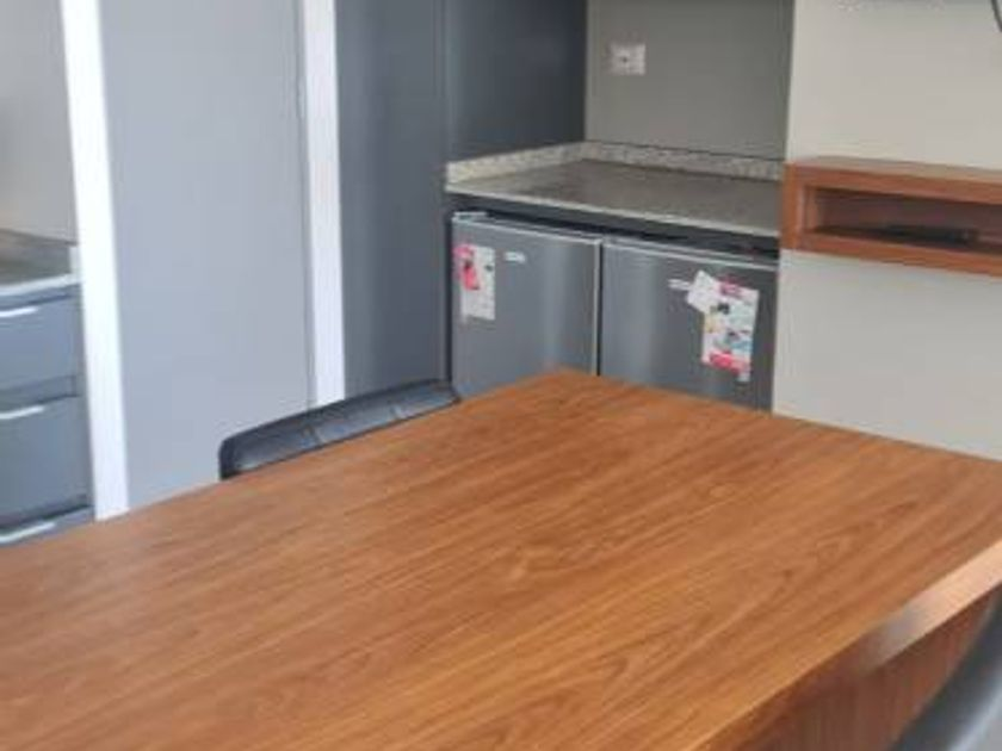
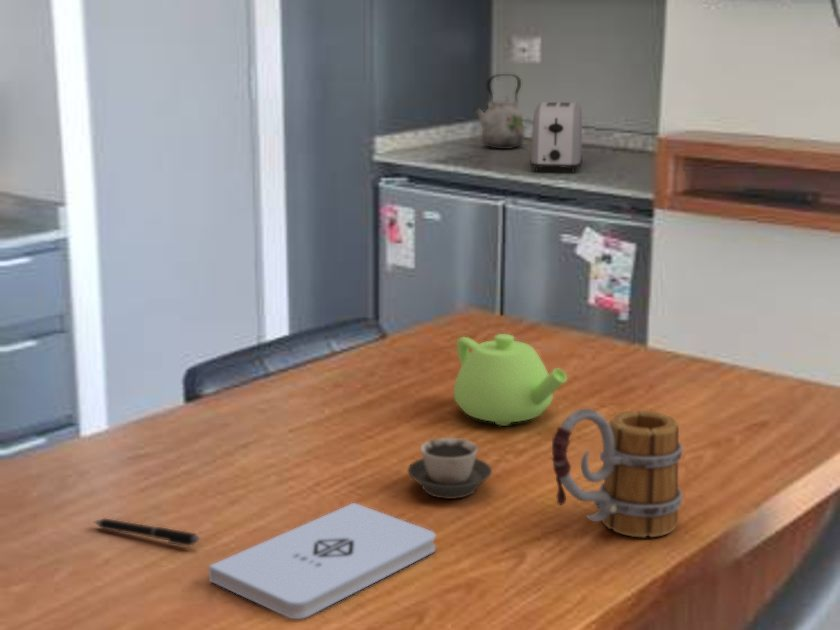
+ teapot (508, 376)
+ notepad (328, 556)
+ kettle (497, 111)
+ cup (449, 467)
+ pen (143, 530)
+ mug (614, 466)
+ toaster (557, 134)
